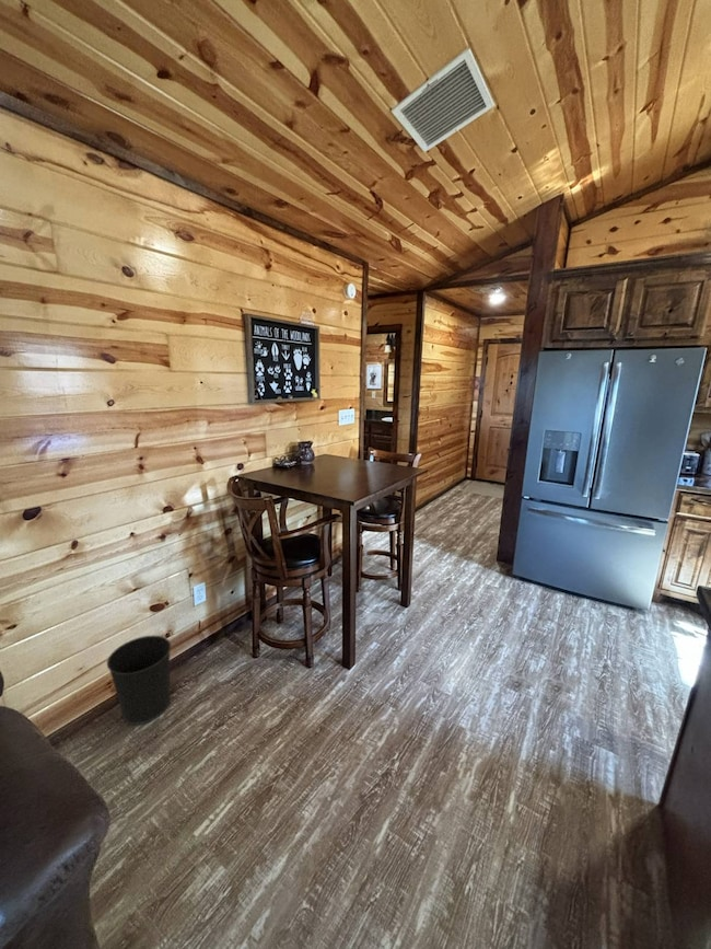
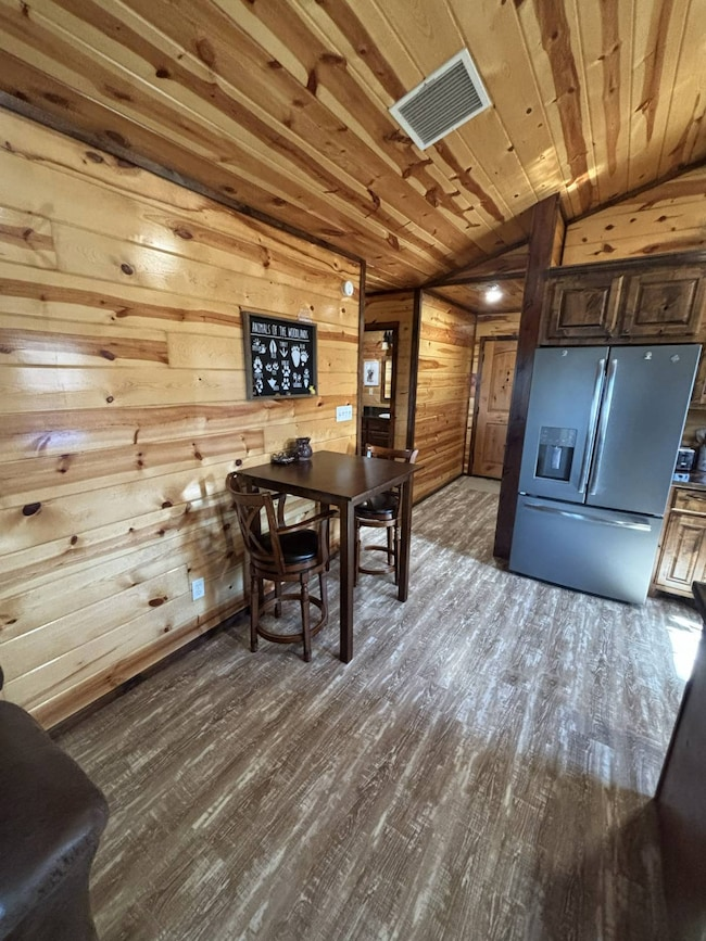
- wastebasket (143, 680)
